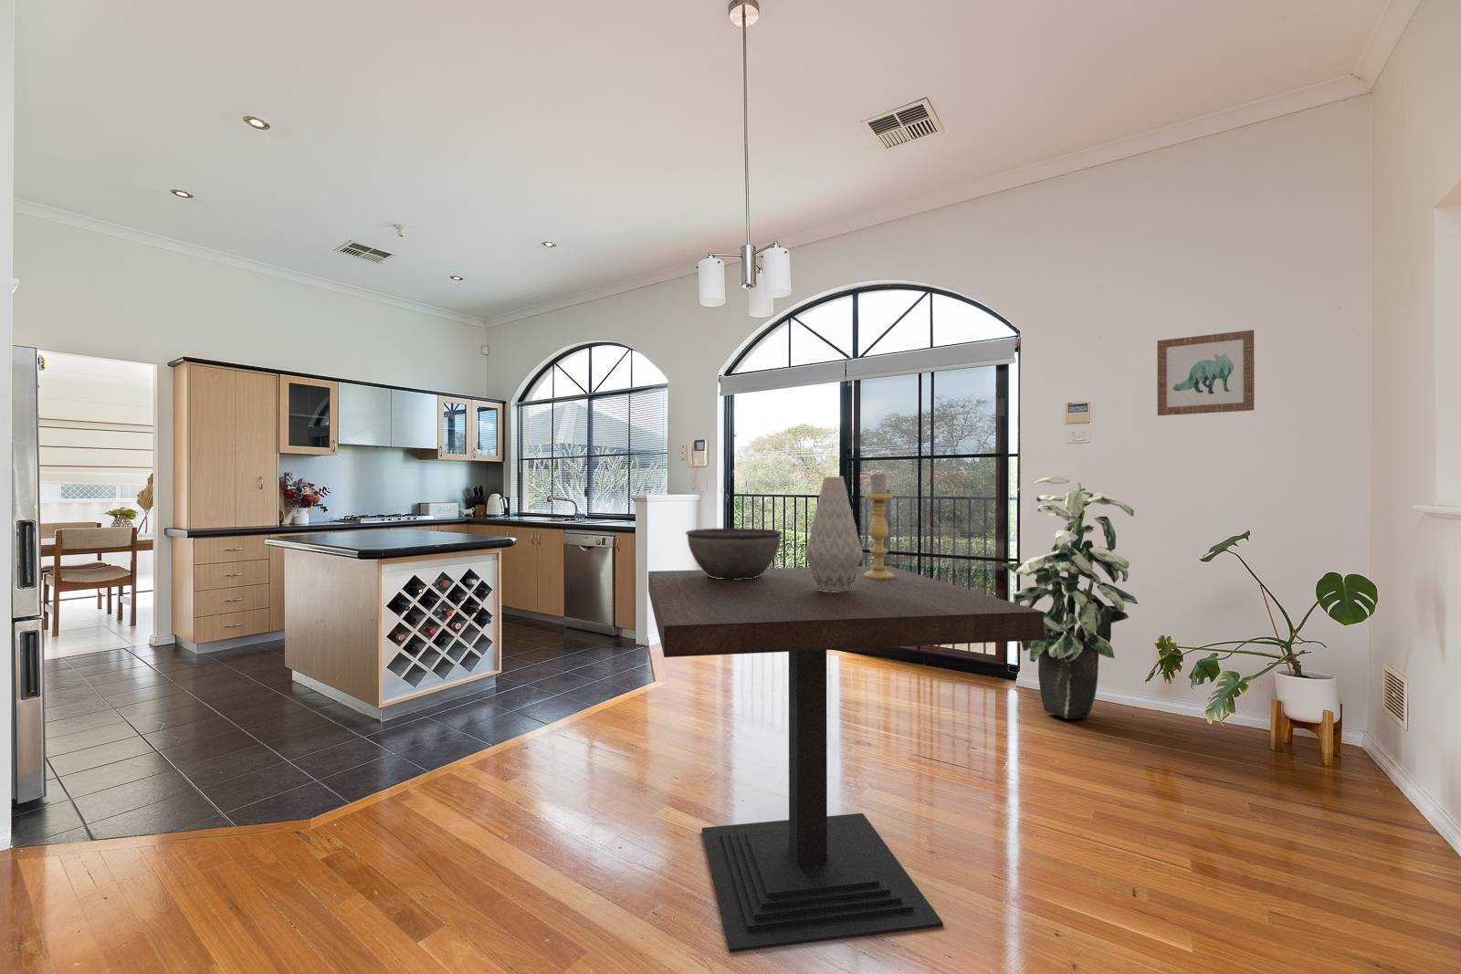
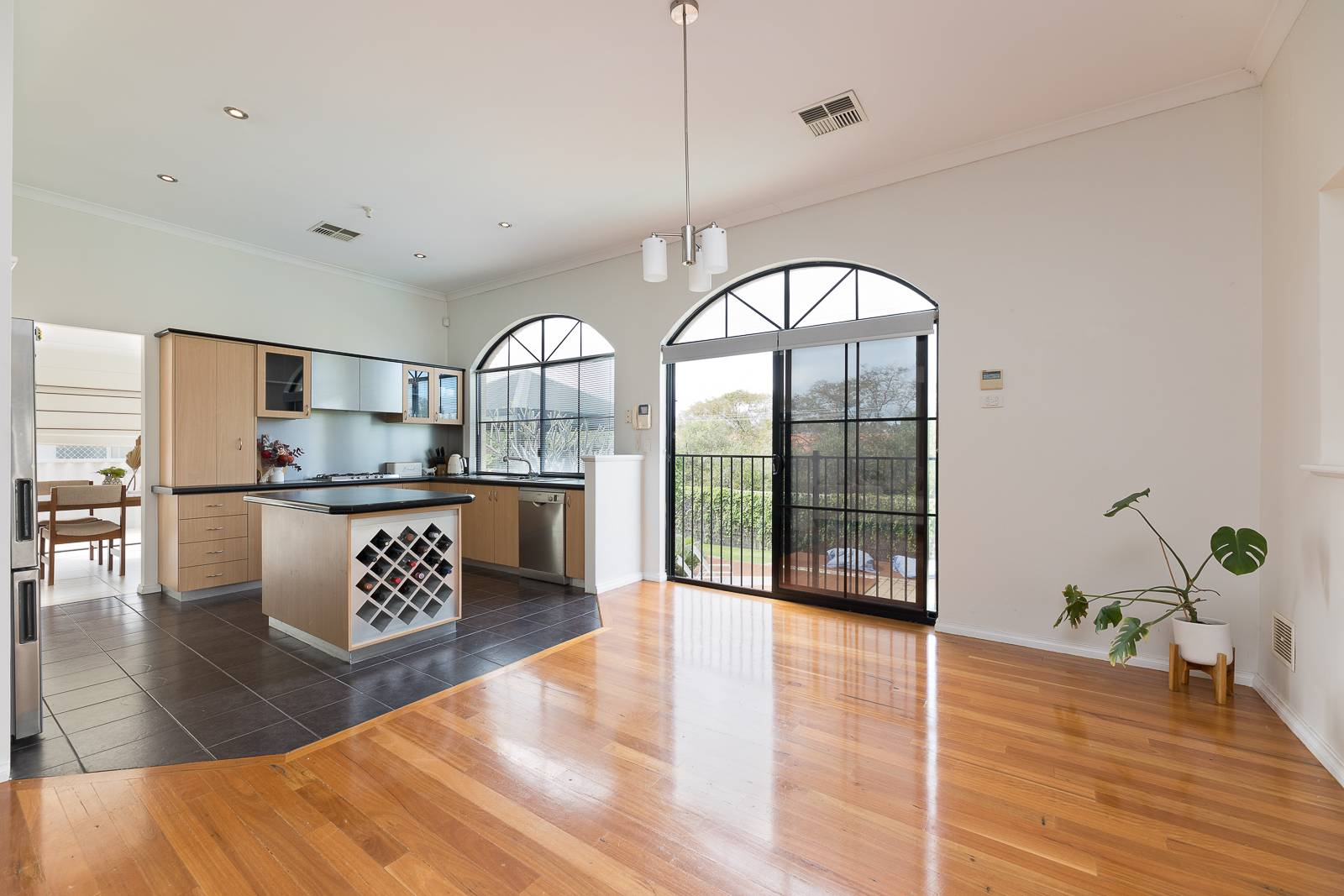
- bowl (734, 552)
- dining table (808, 729)
- candle holder (878, 523)
- vase (834, 533)
- wall art (1203, 374)
- indoor plant (1064, 595)
